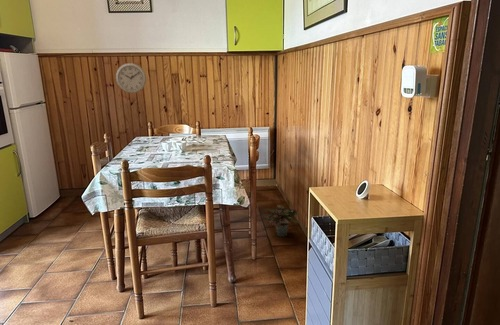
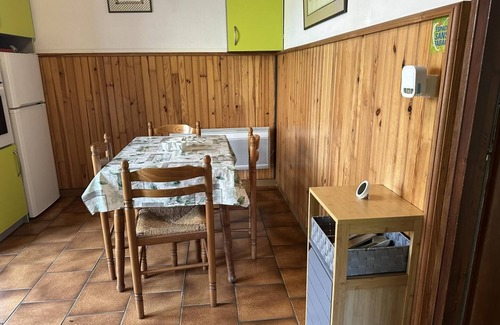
- wall clock (130, 78)
- potted plant (282, 221)
